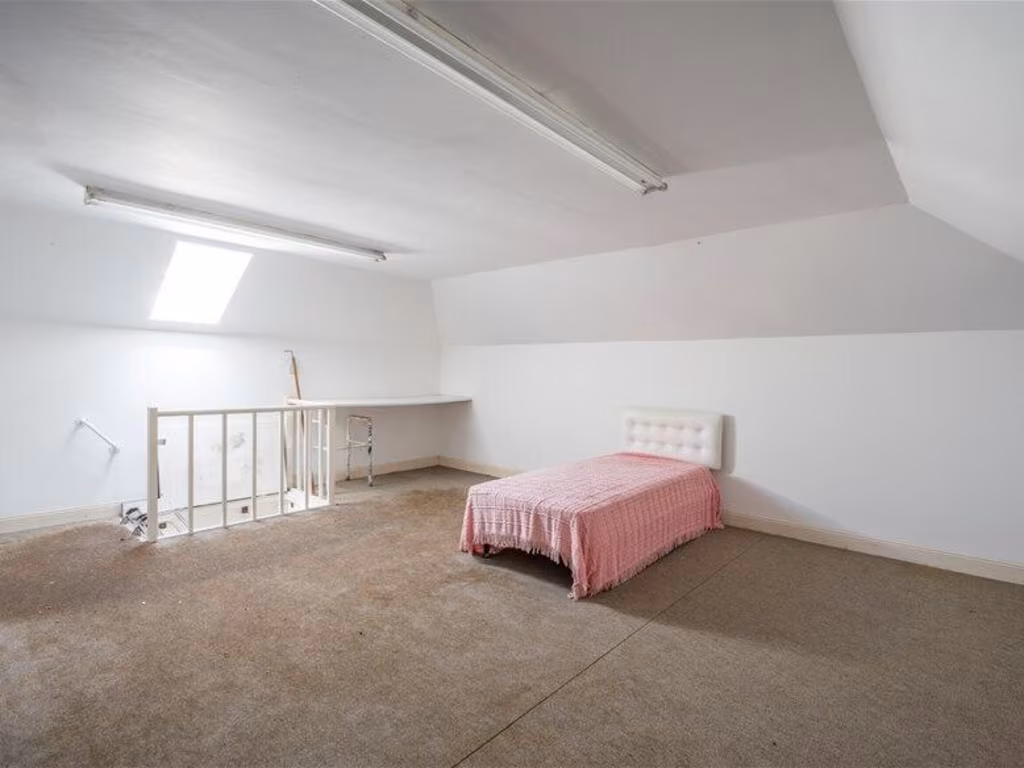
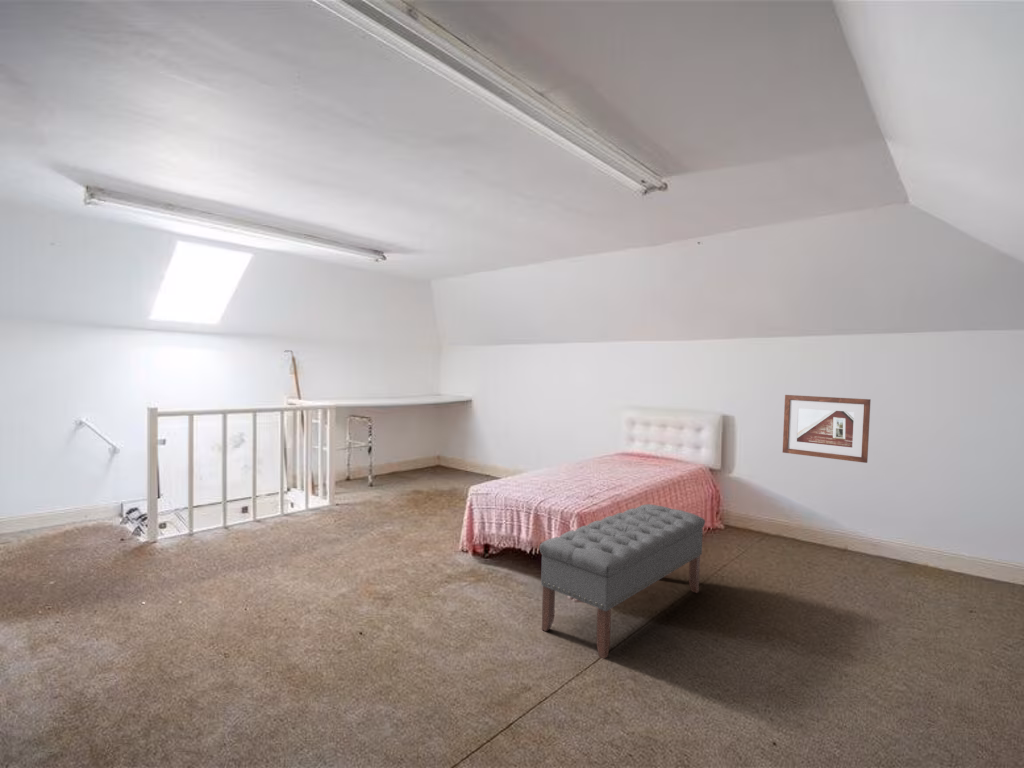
+ picture frame (824, 427)
+ bench (628, 567)
